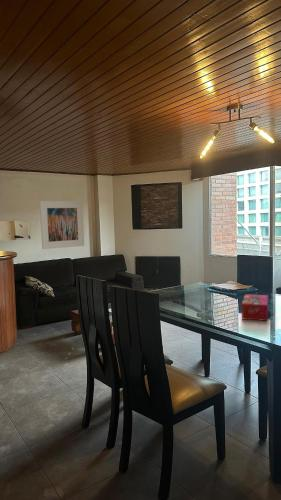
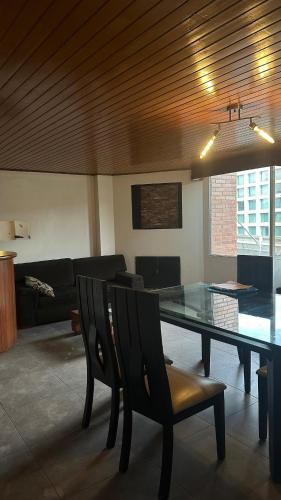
- tissue box (255, 306)
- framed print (63, 224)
